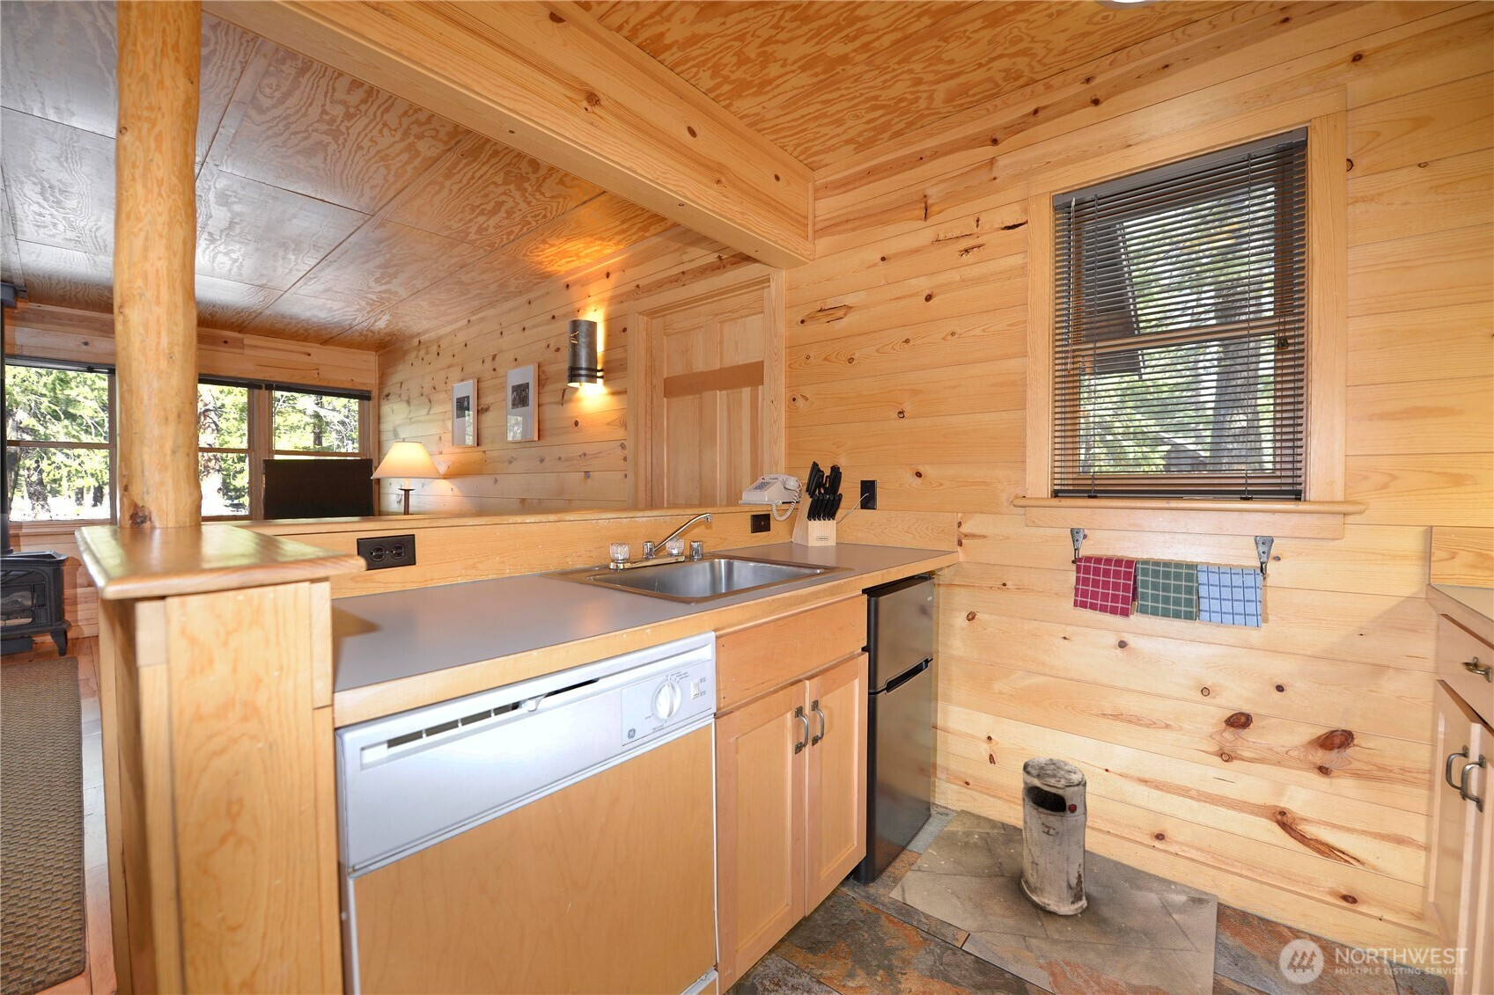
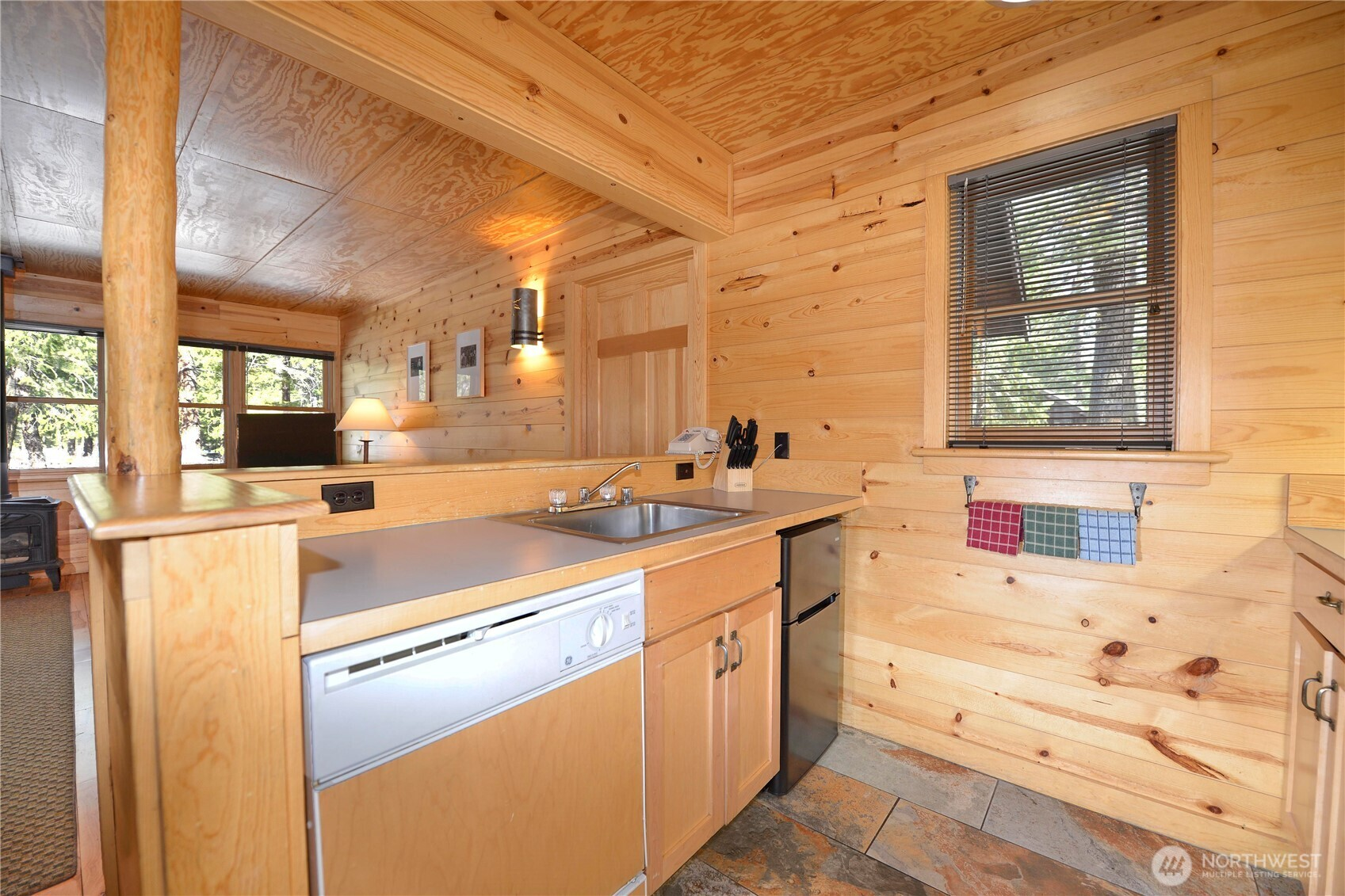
- trash can (1053, 832)
